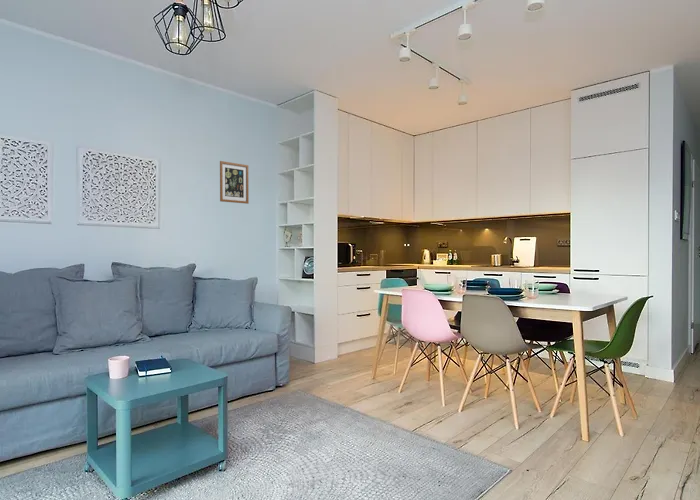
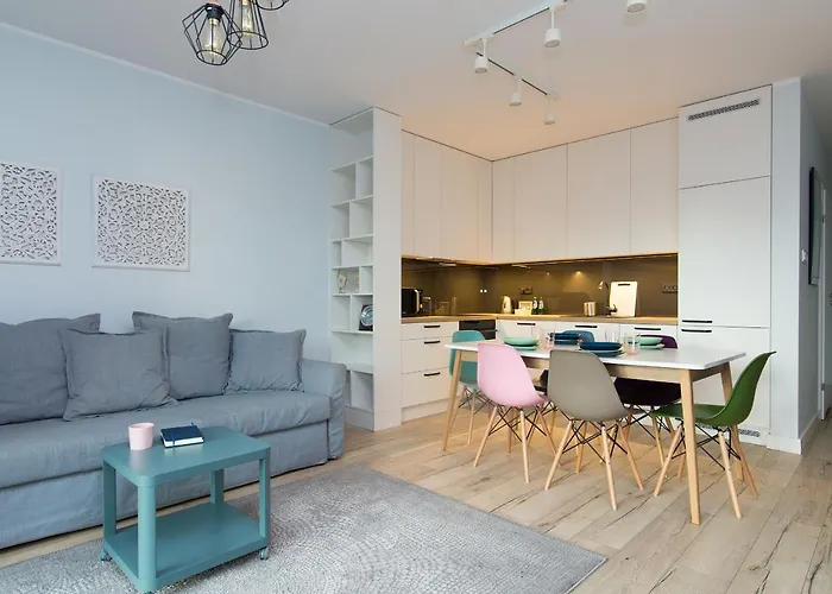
- wall art (234, 182)
